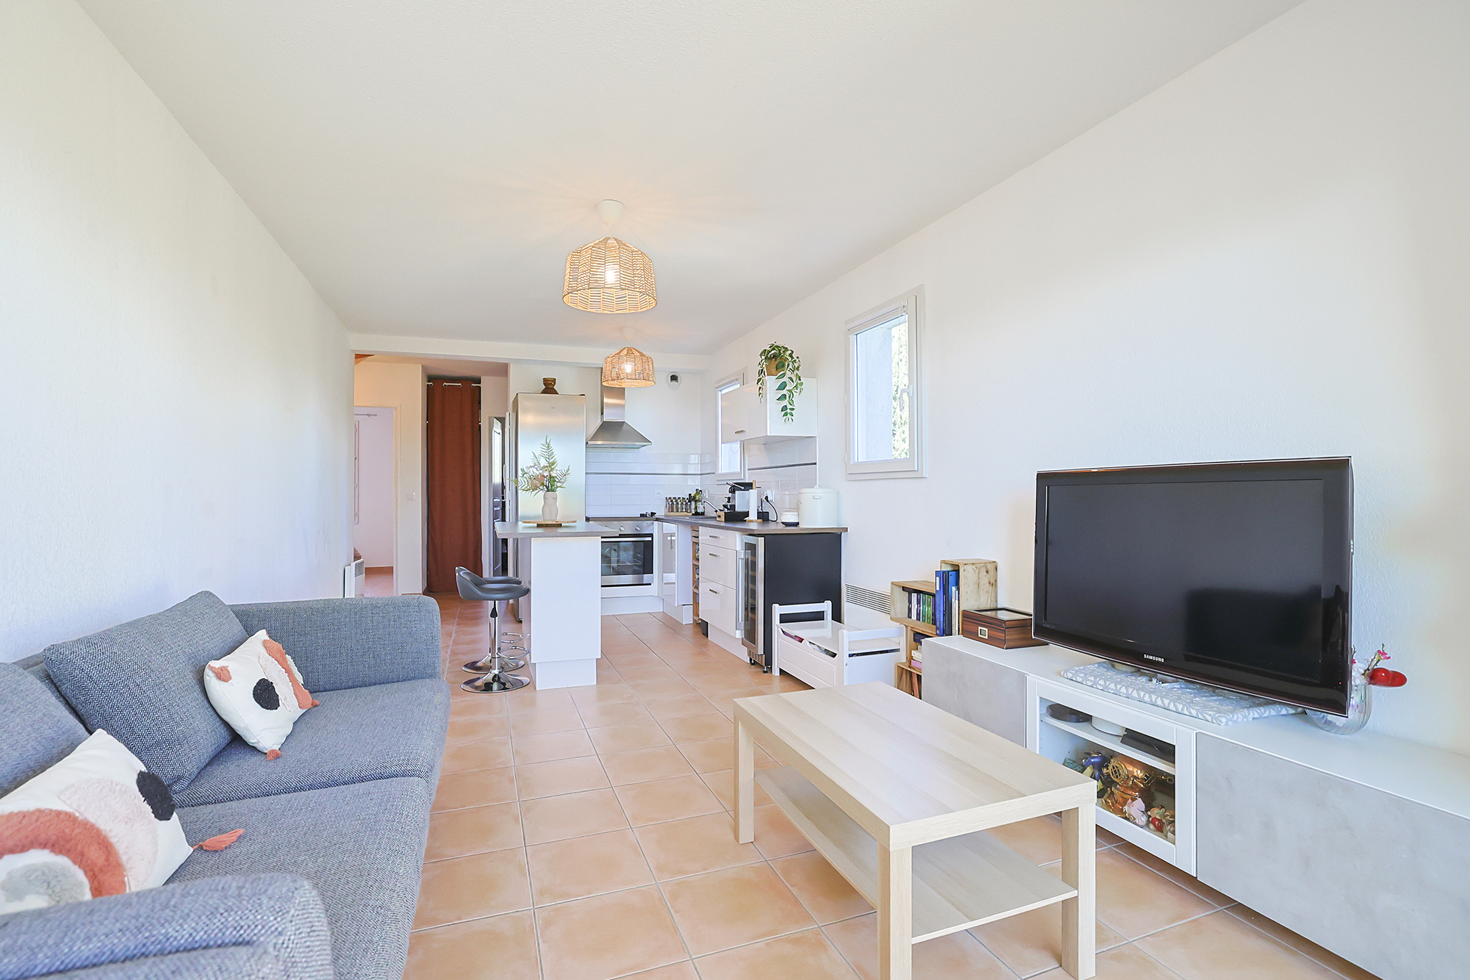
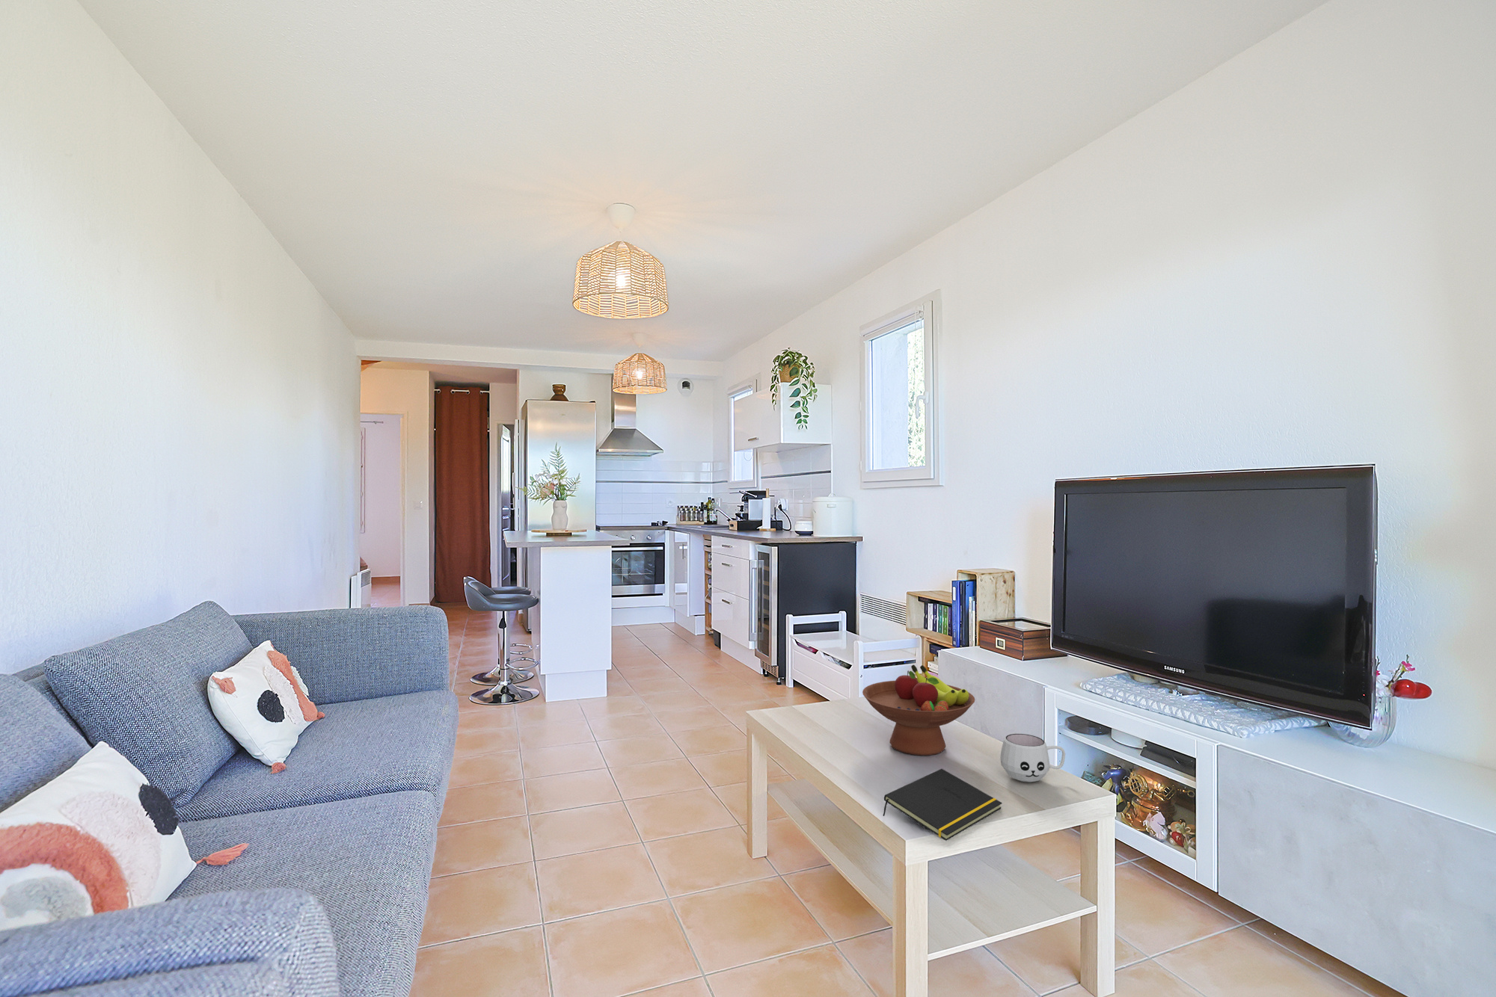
+ mug (1033, 759)
+ fruit bowl (917, 710)
+ notepad (943, 801)
